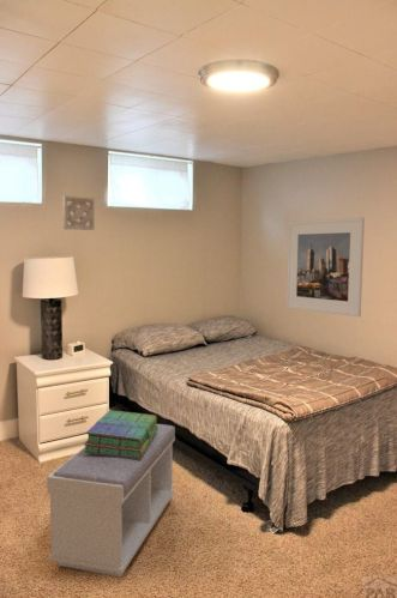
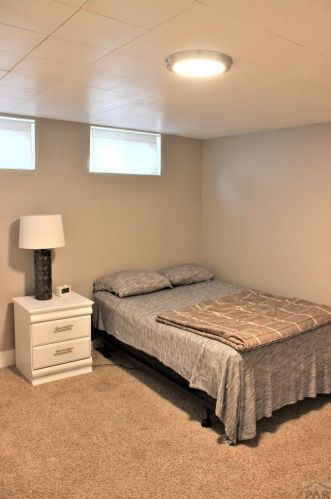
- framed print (321, 266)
- stack of books (122, 433)
- wall ornament (78, 213)
- bench (120, 488)
